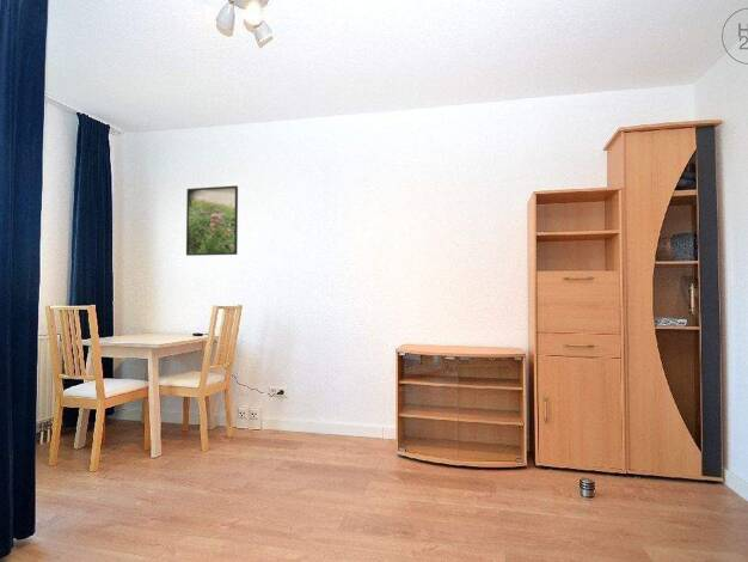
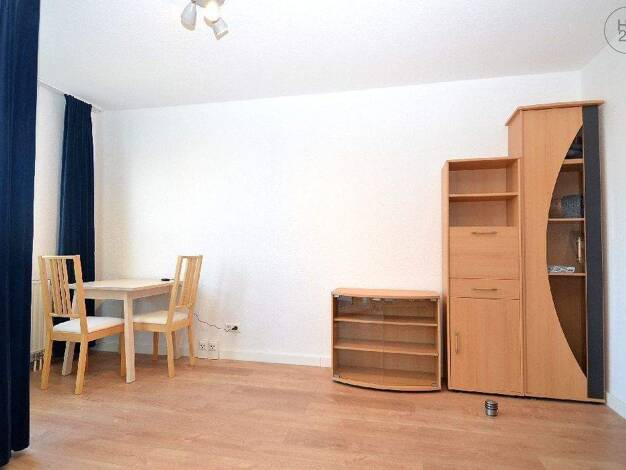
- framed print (211, 220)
